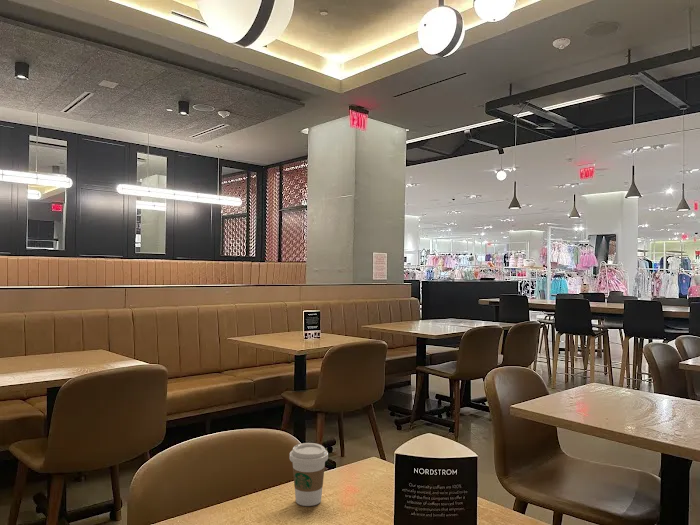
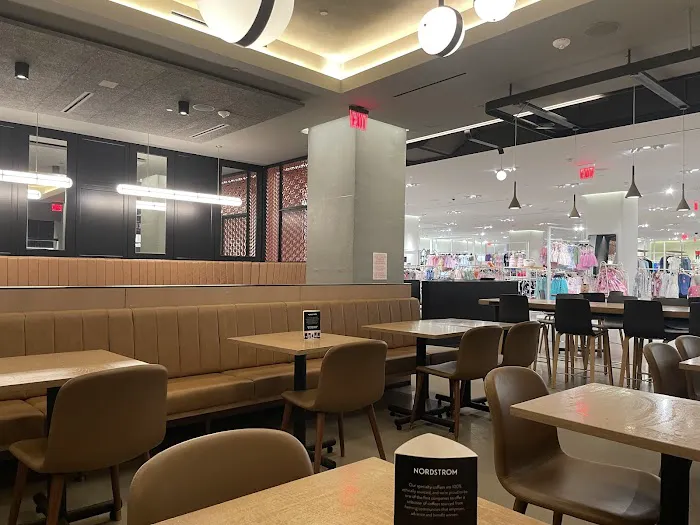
- coffee cup (308, 474)
